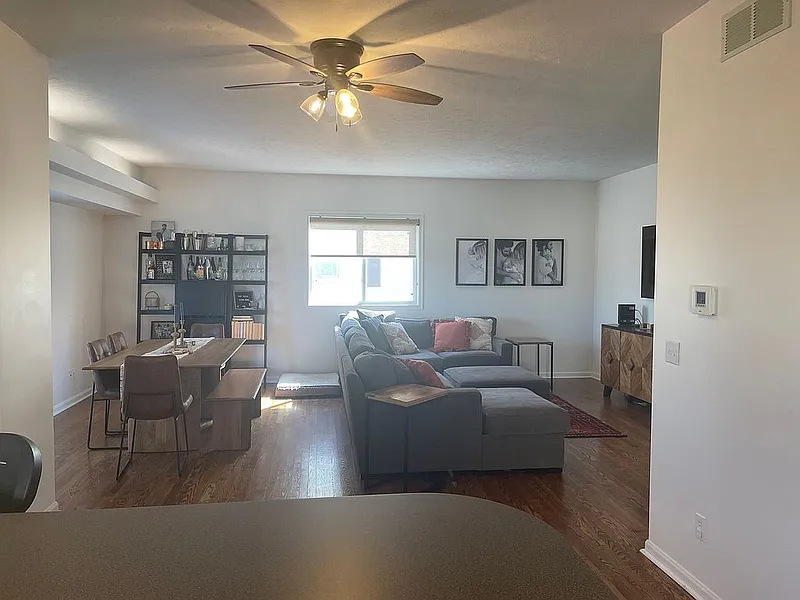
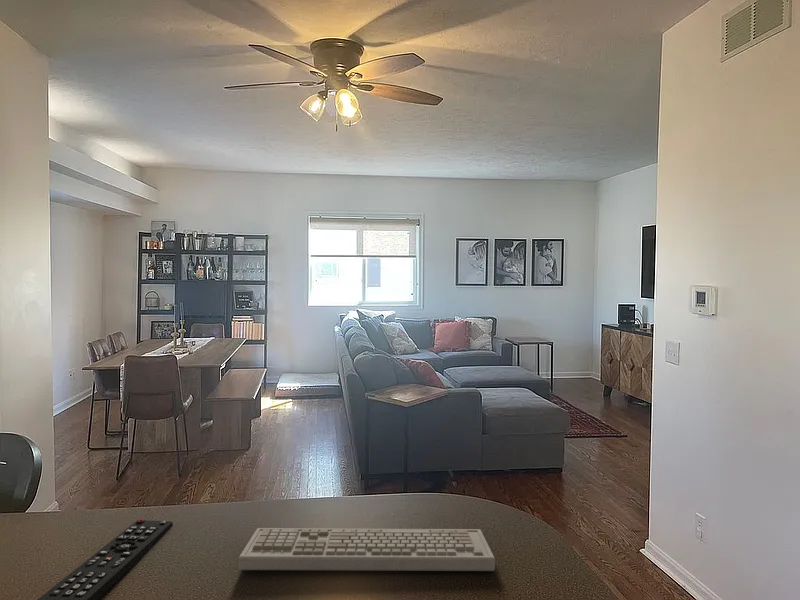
+ remote control (114, 558)
+ keyboard (368, 544)
